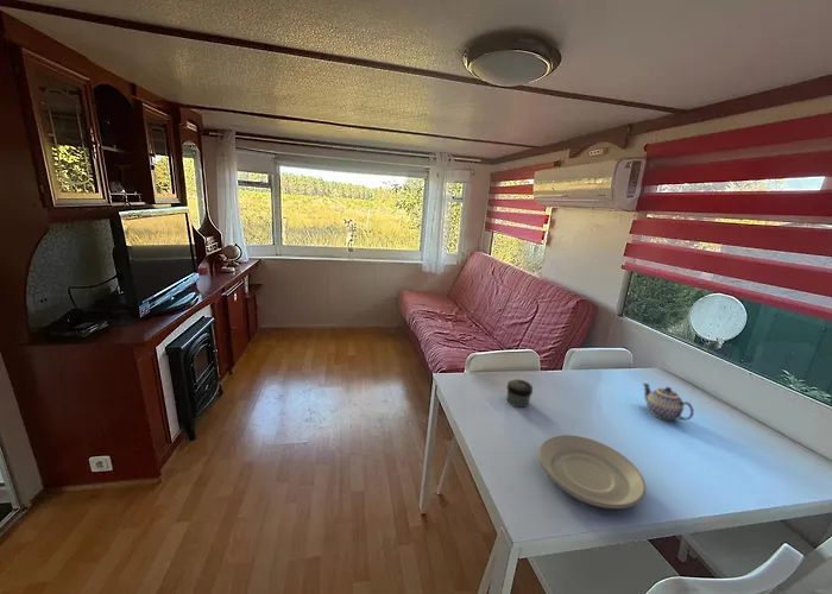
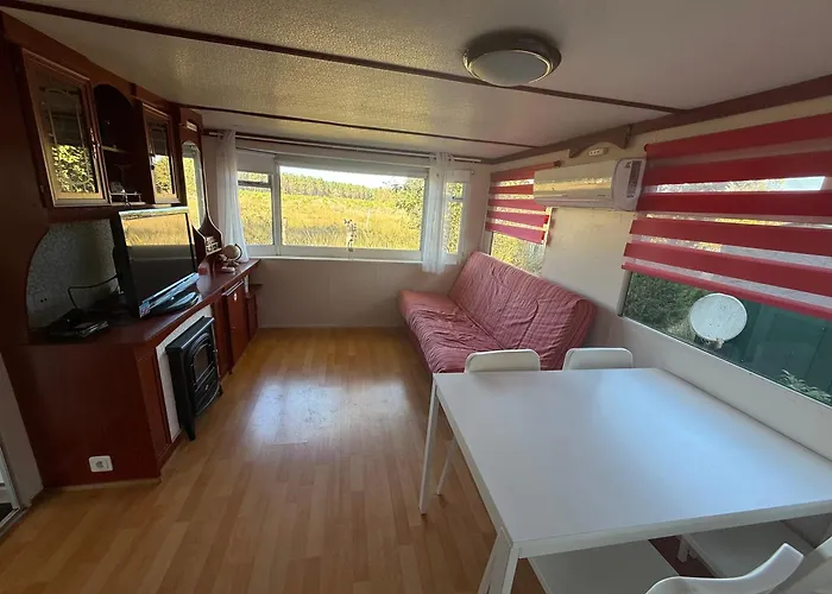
- teapot (664, 400)
- plate (587, 472)
- jar (518, 393)
